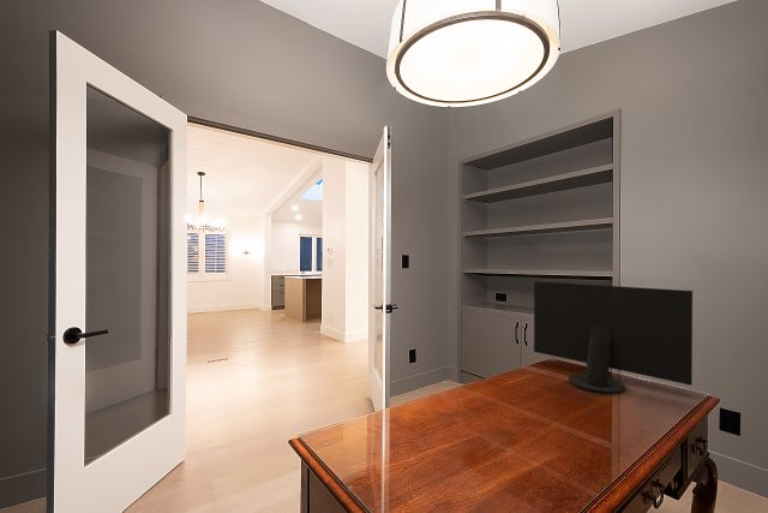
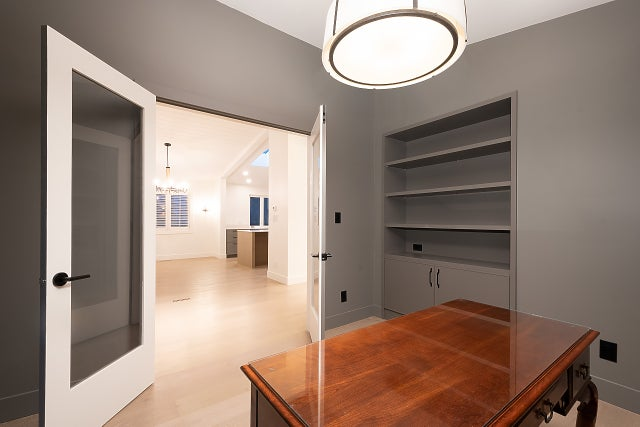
- computer monitor (595, 335)
